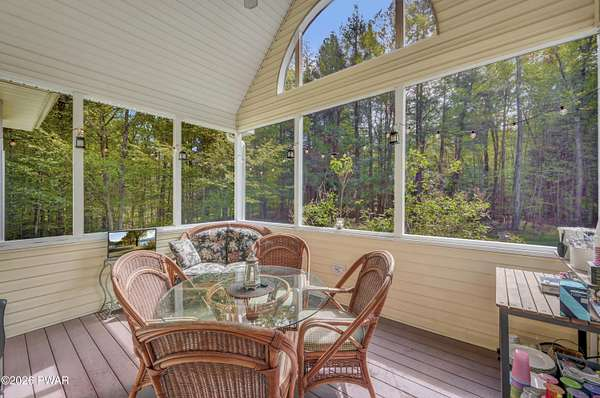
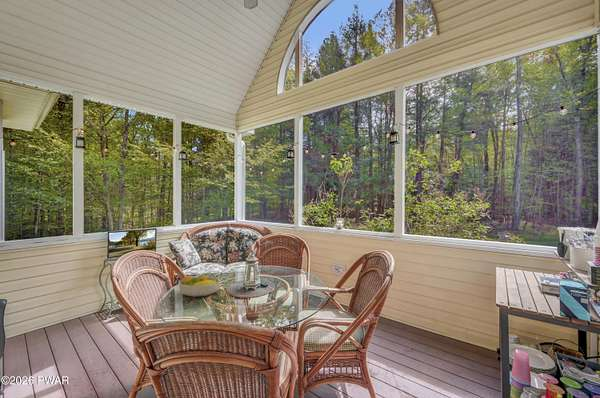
+ fruit bowl (199, 284)
